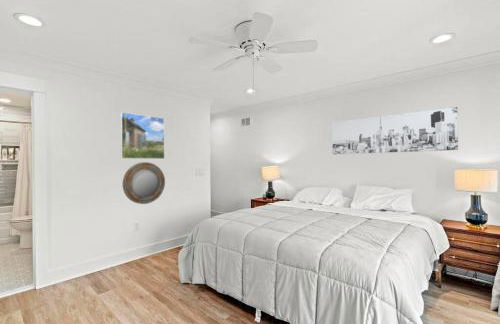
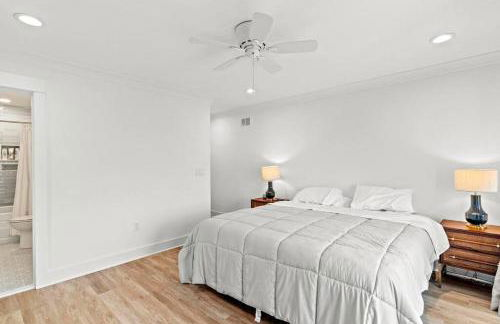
- home mirror (145, 182)
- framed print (143, 137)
- wall art (386, 134)
